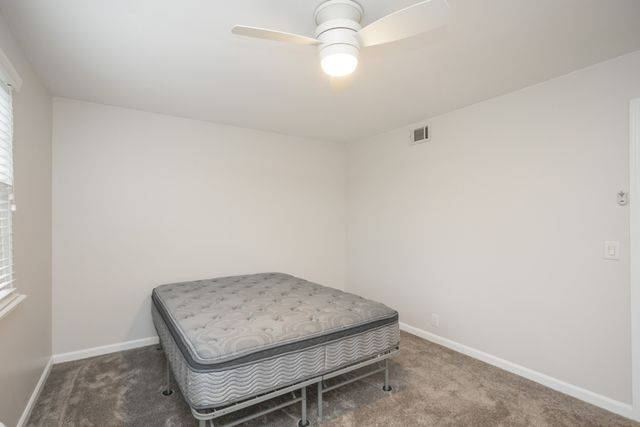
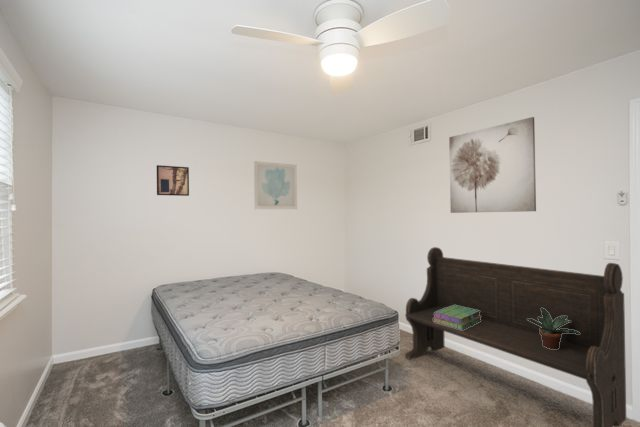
+ stack of books (457, 316)
+ wall art (276, 186)
+ wall art (173, 180)
+ potted plant (550, 328)
+ wall art (487, 170)
+ bench (494, 319)
